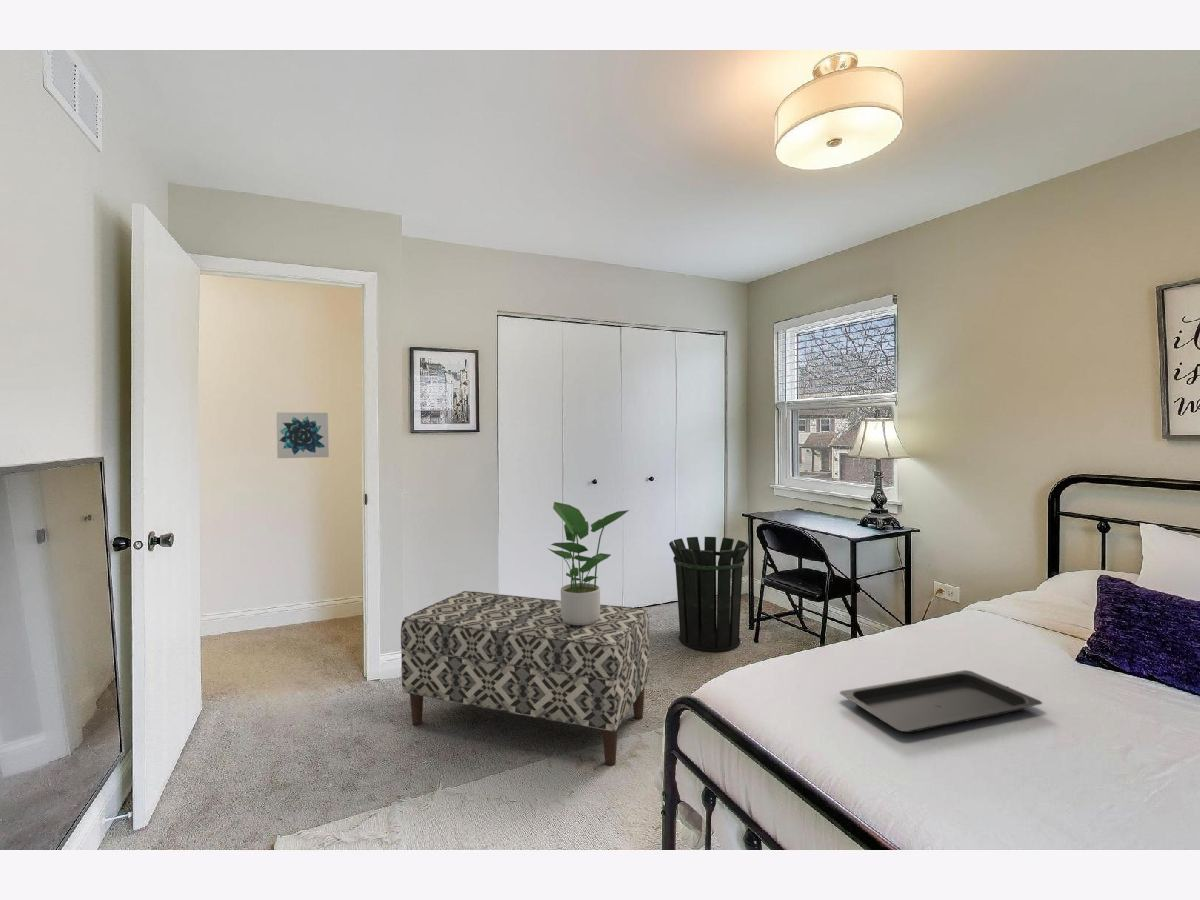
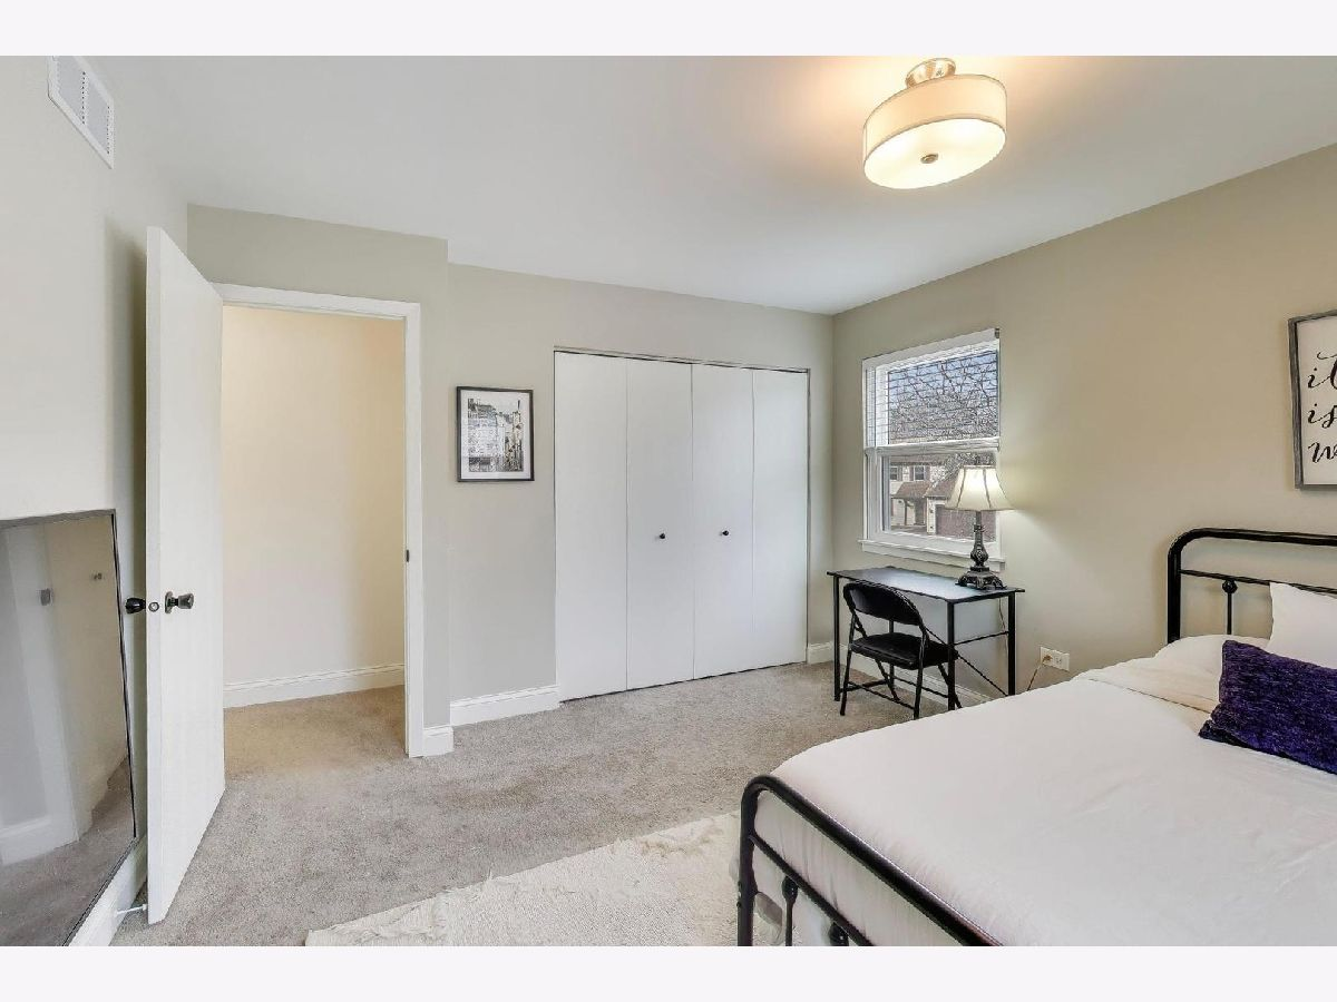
- bench (527, 666)
- serving tray (938, 701)
- wall art (303, 435)
- potted plant (579, 563)
- waste bin (709, 591)
